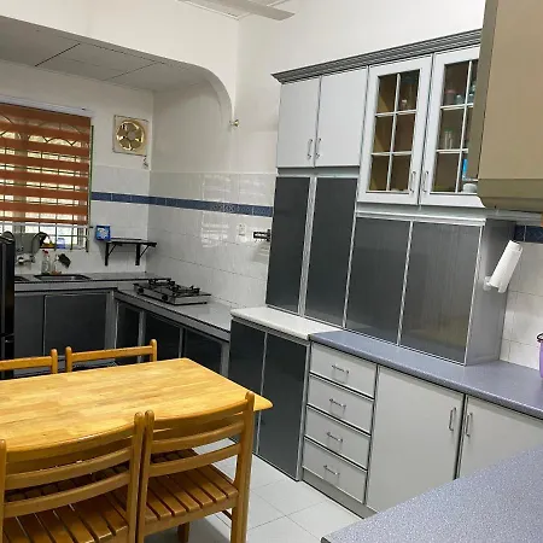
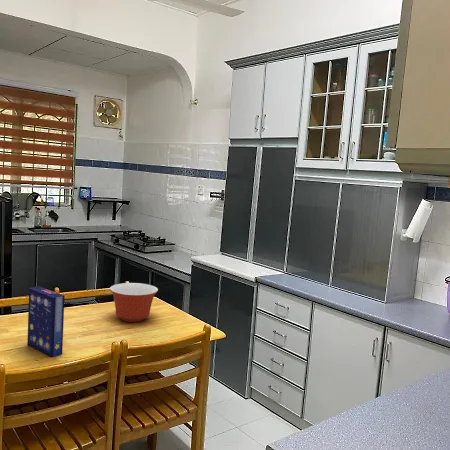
+ mixing bowl (133, 303)
+ cereal box (45, 320)
